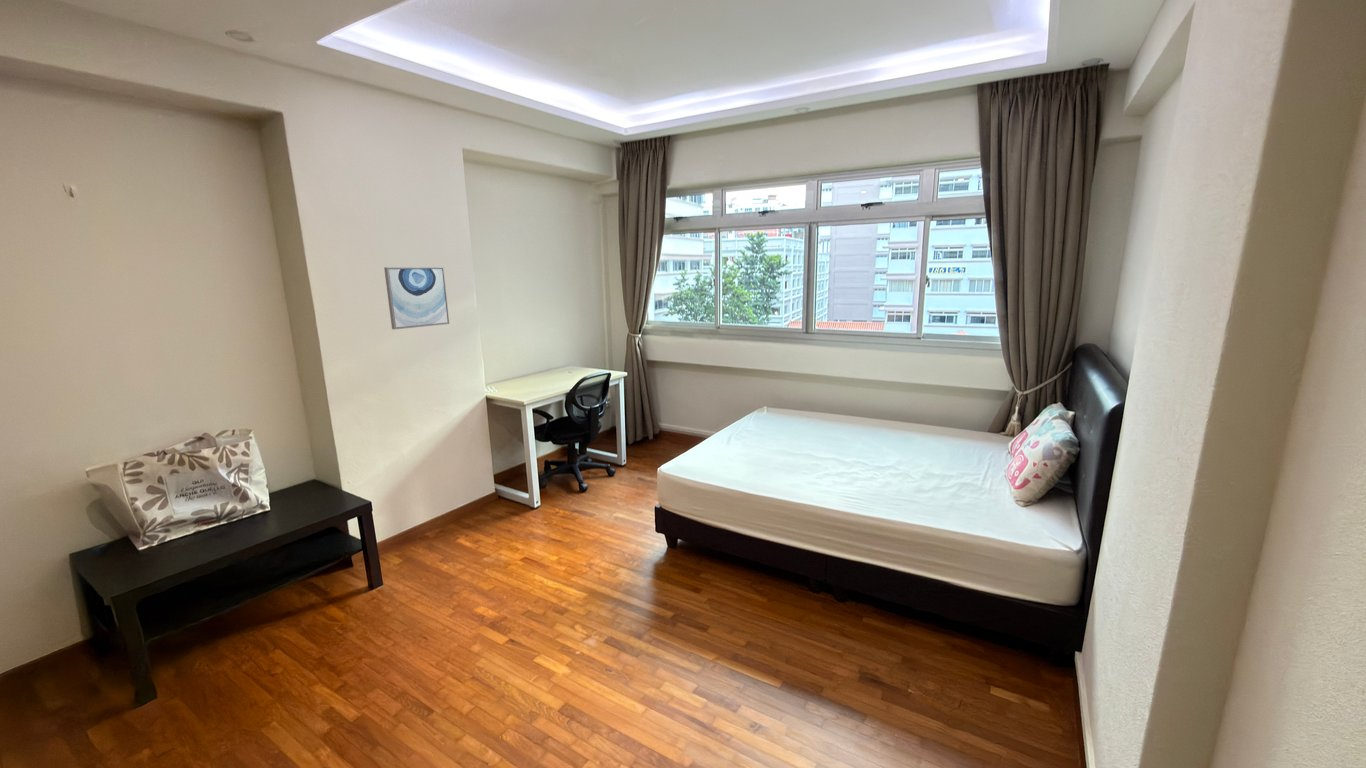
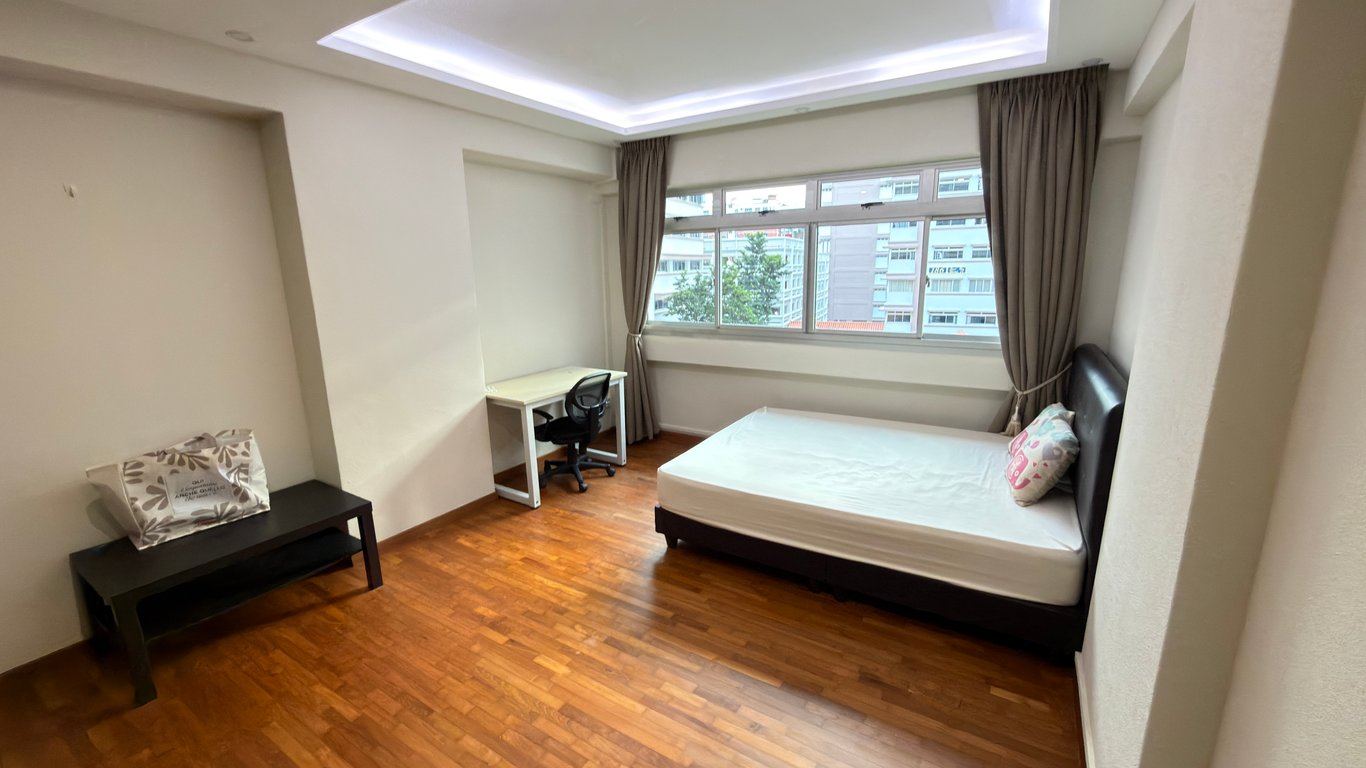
- wall art (418, 297)
